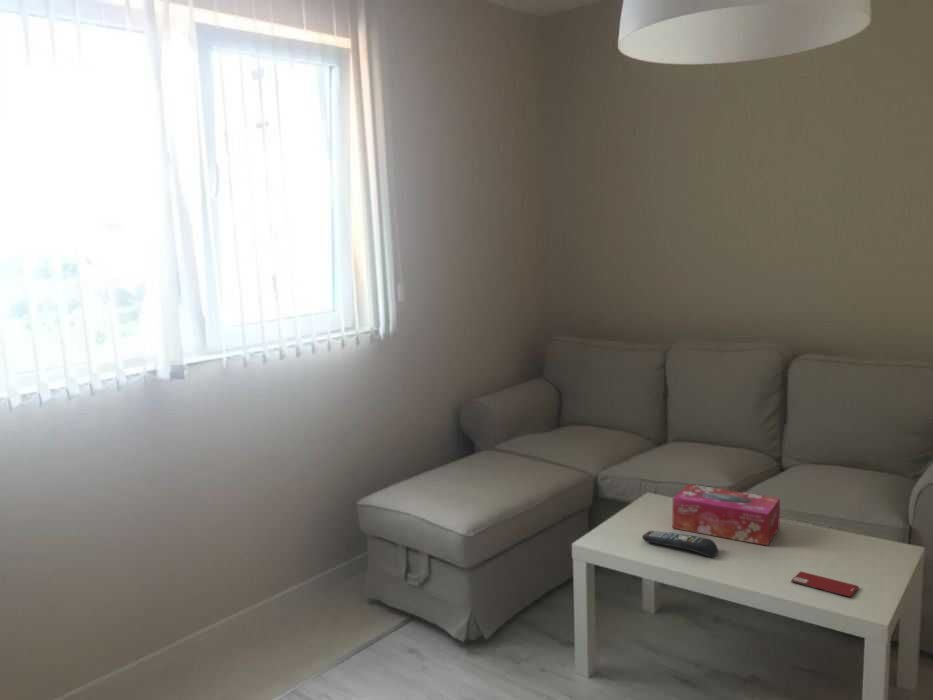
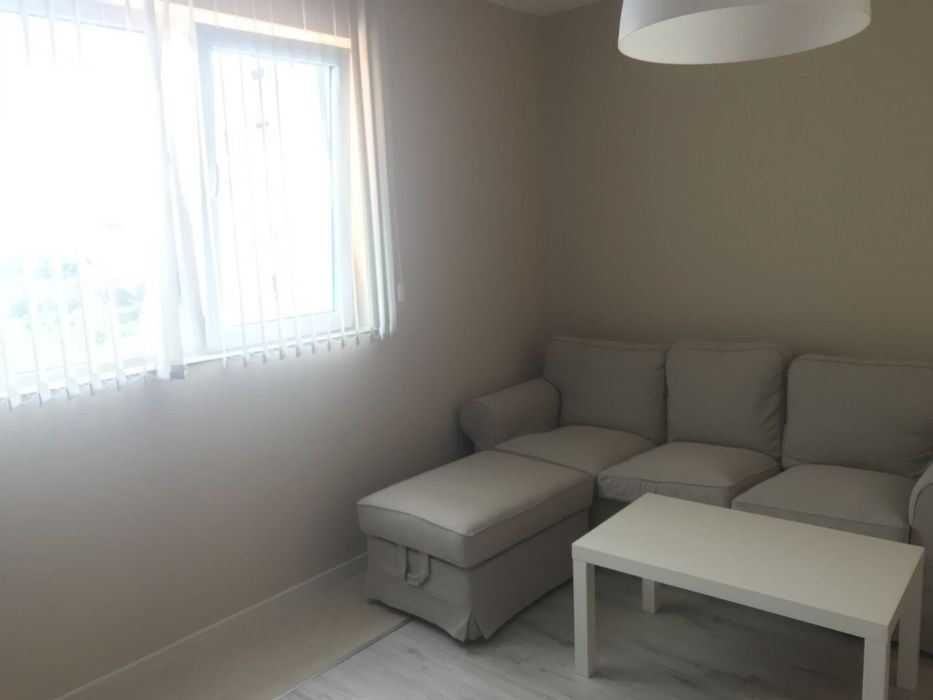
- smartphone (824, 583)
- remote control (679, 541)
- tissue box (725, 513)
